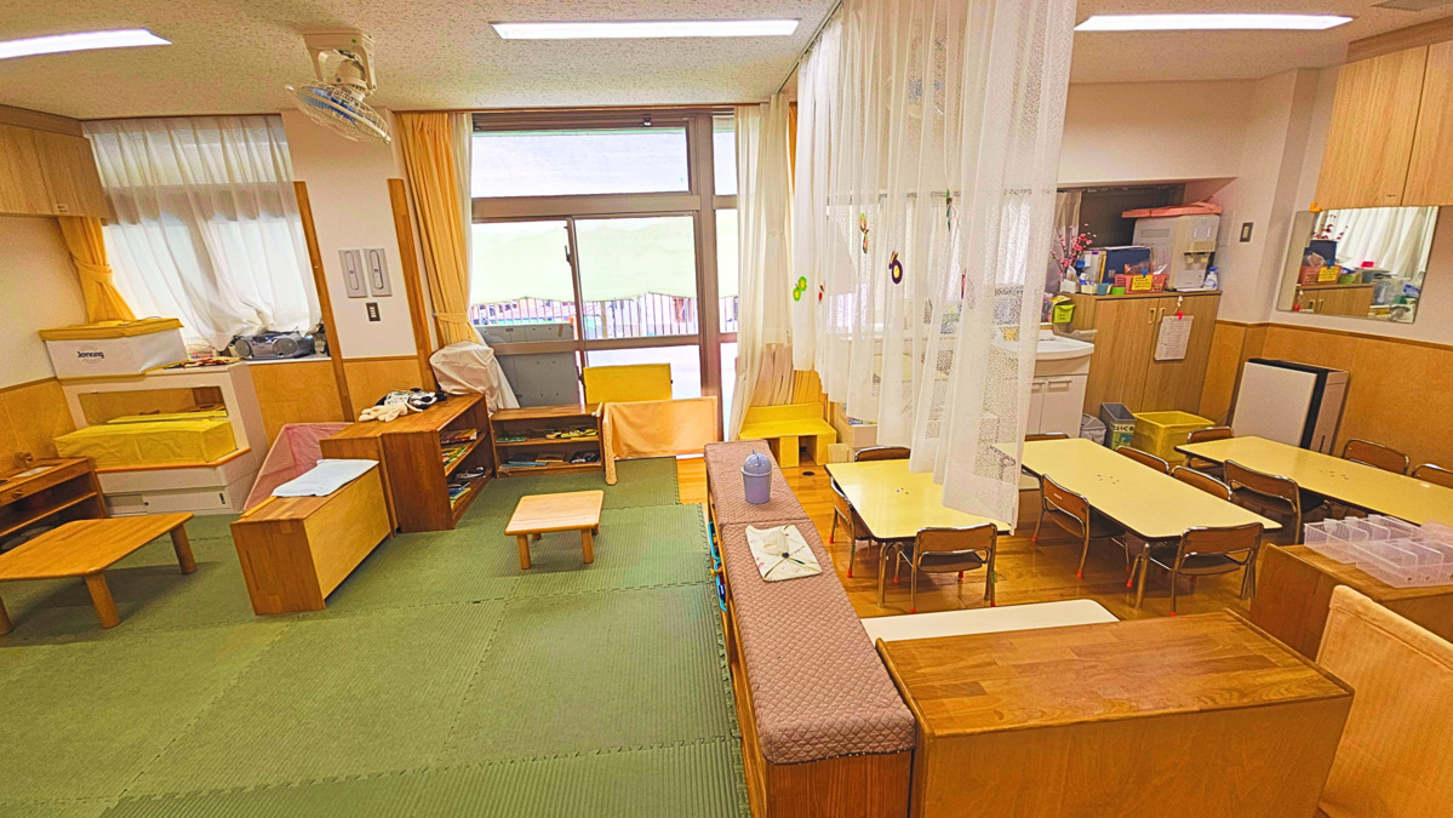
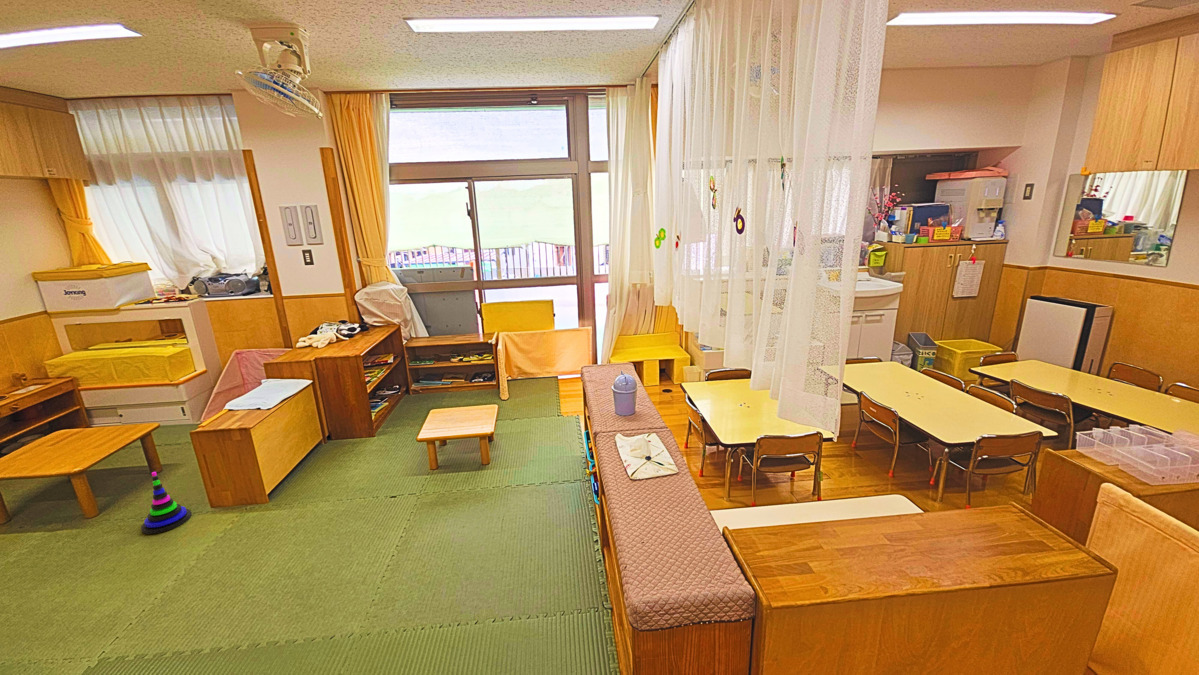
+ stacking toy (160, 497)
